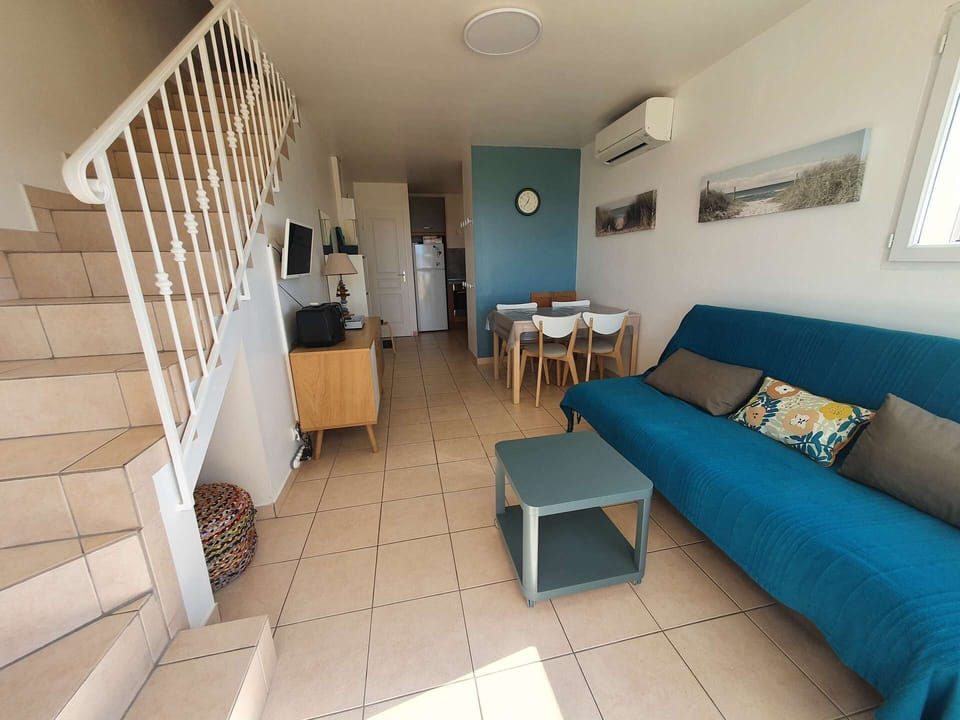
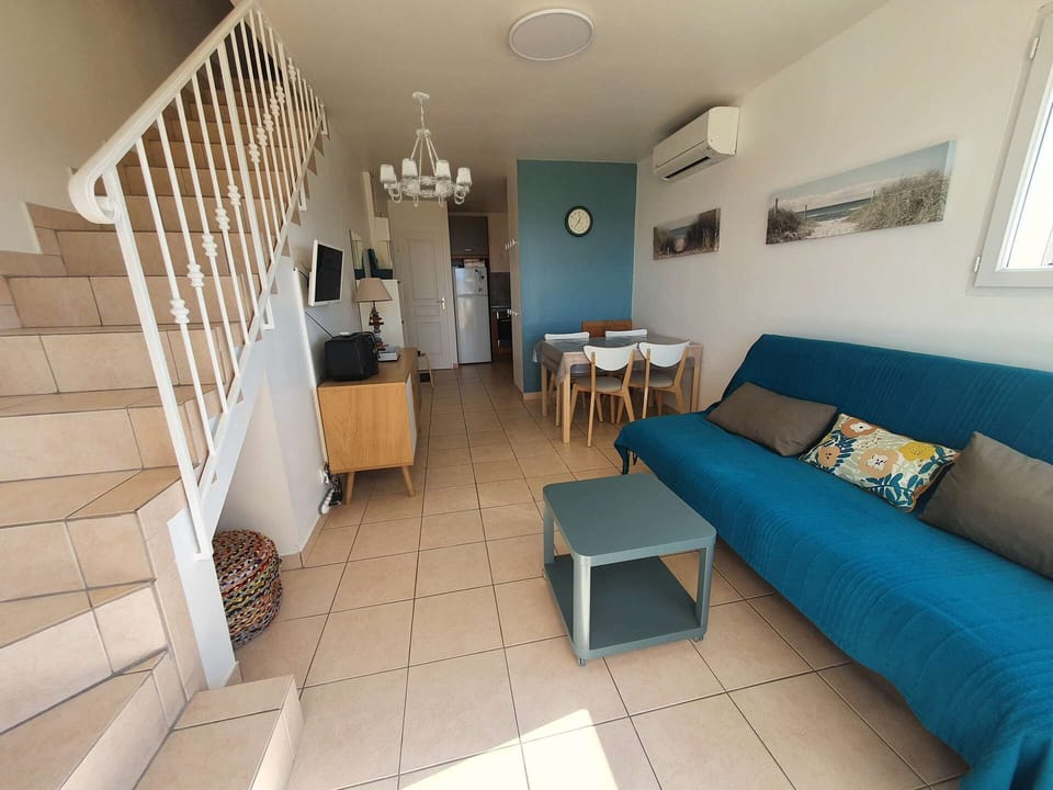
+ chandelier (421, 148)
